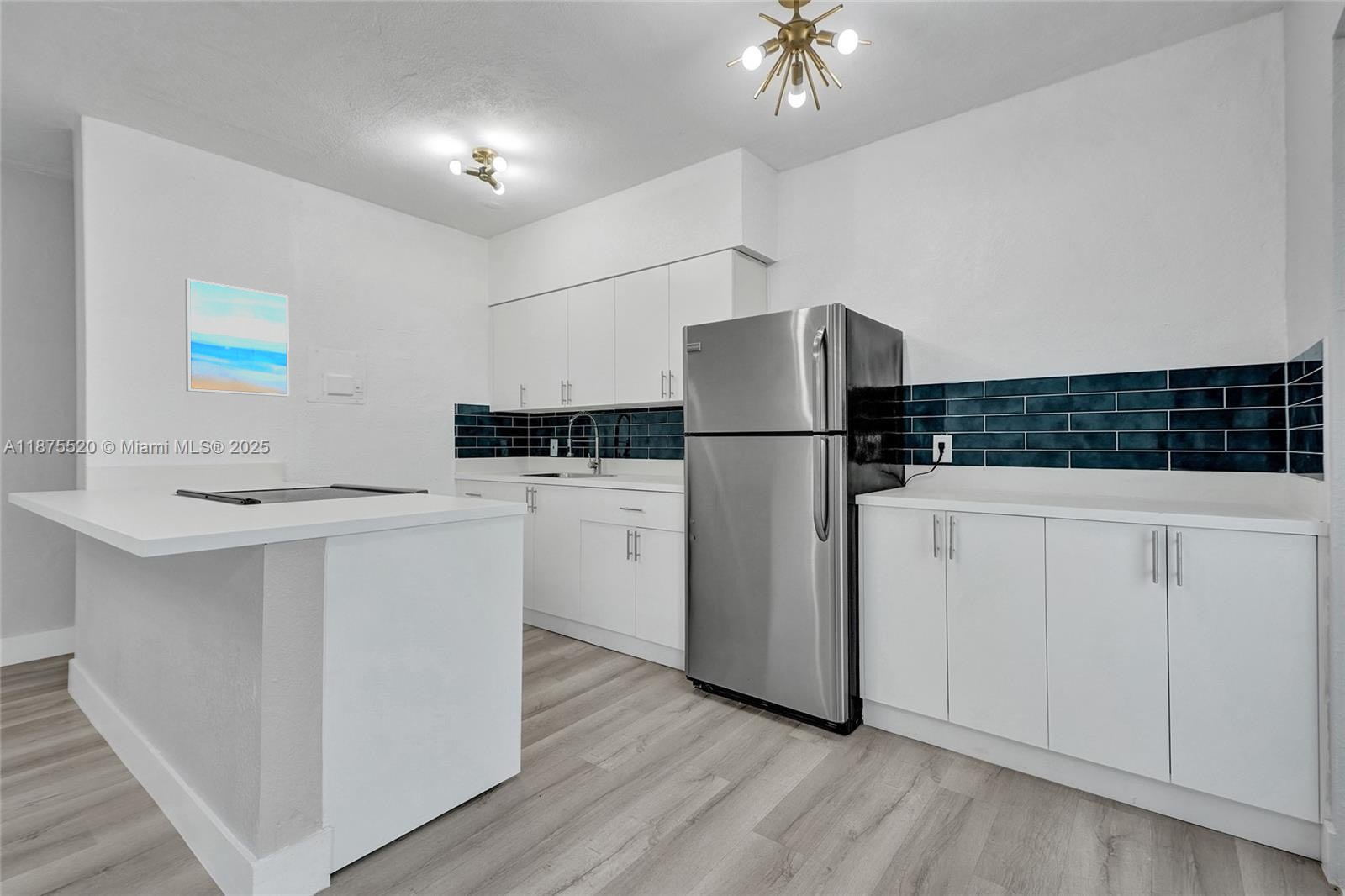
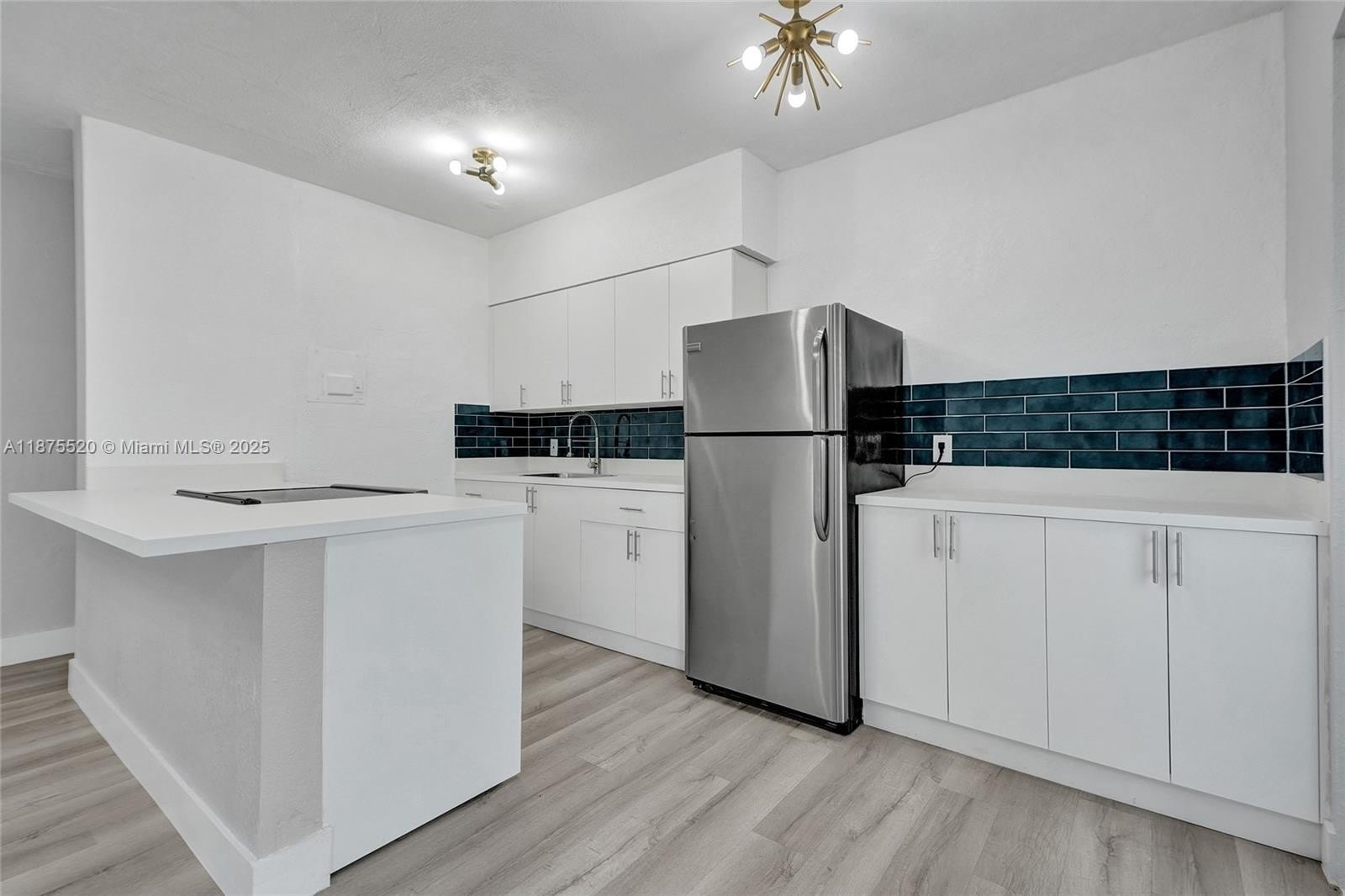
- wall art (240, 340)
